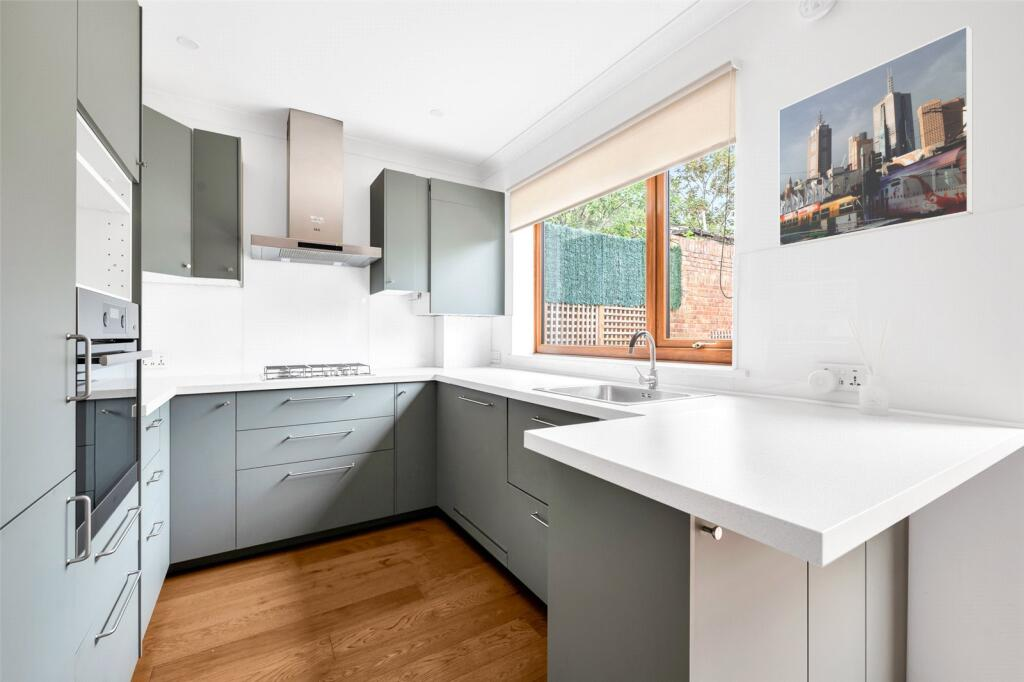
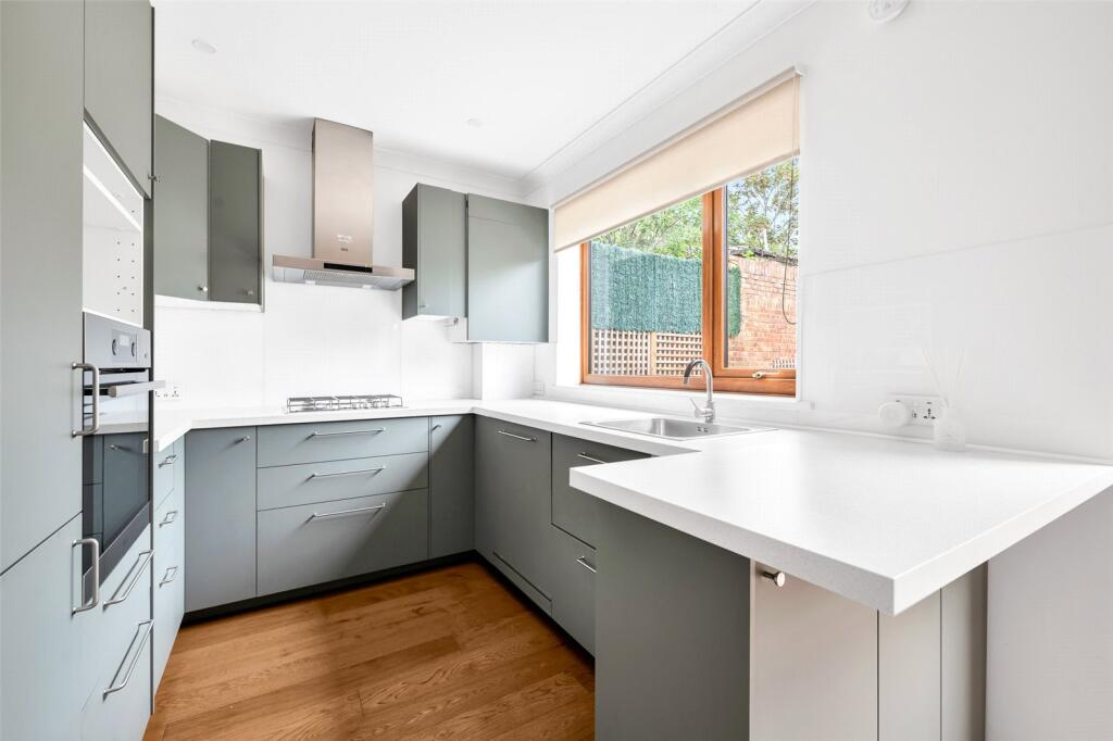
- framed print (861, 153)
